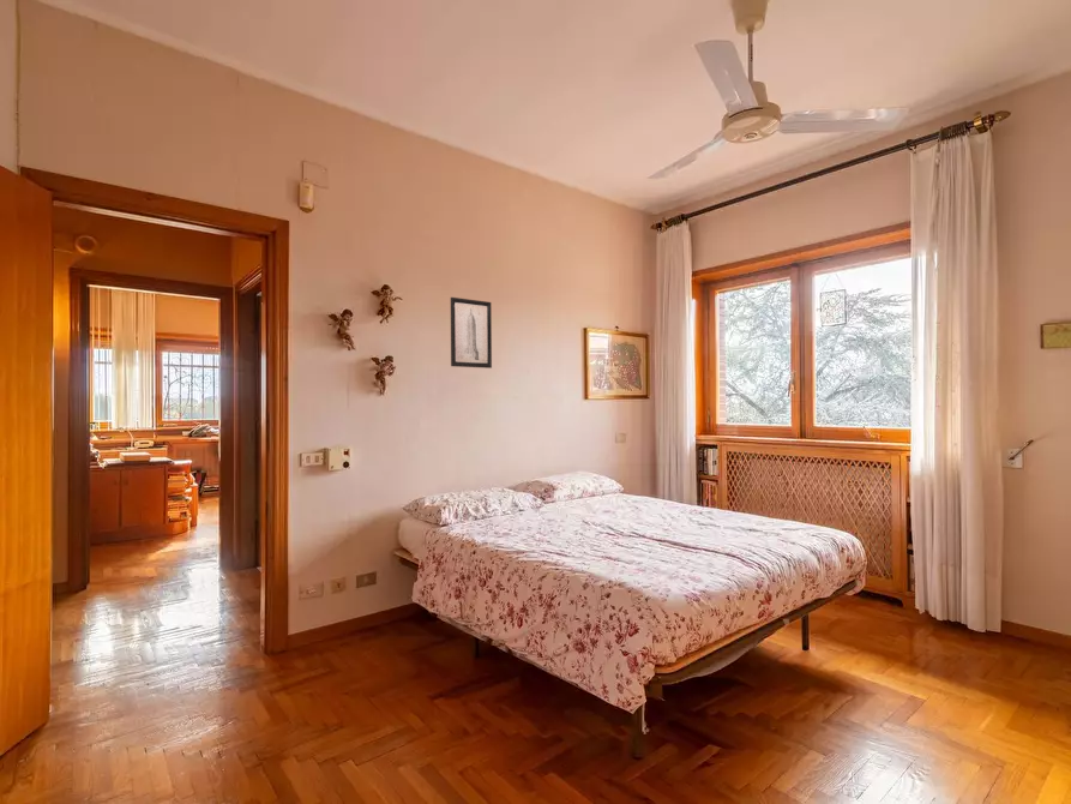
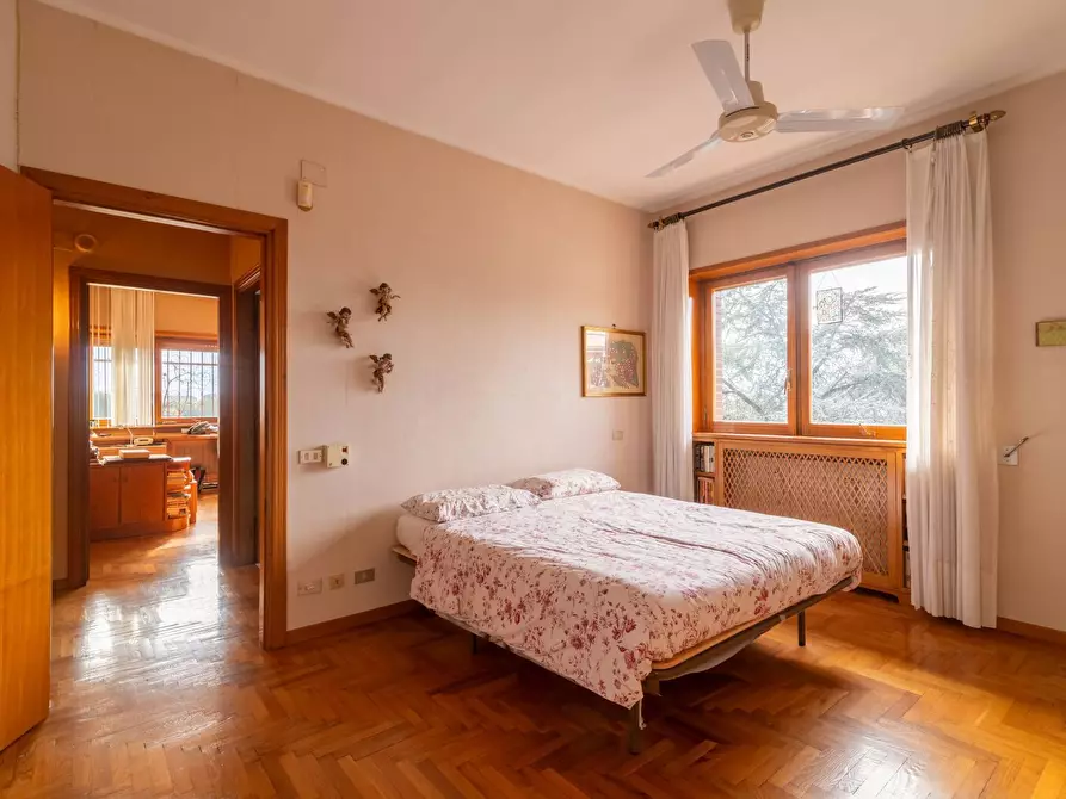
- wall art (471, 332)
